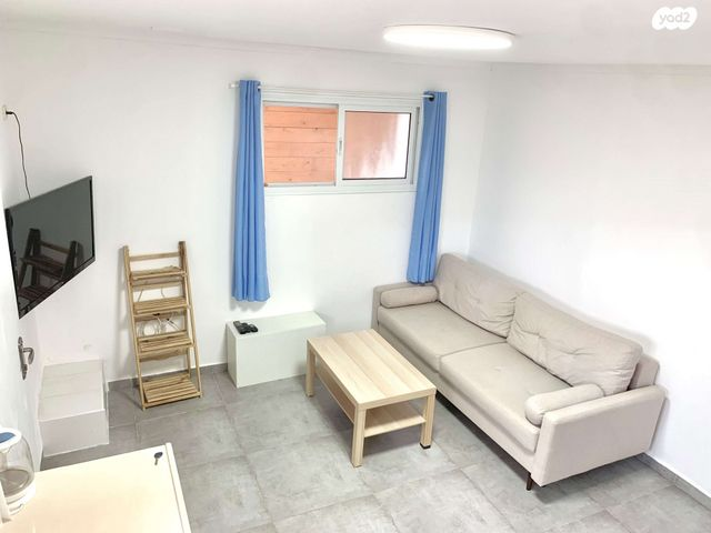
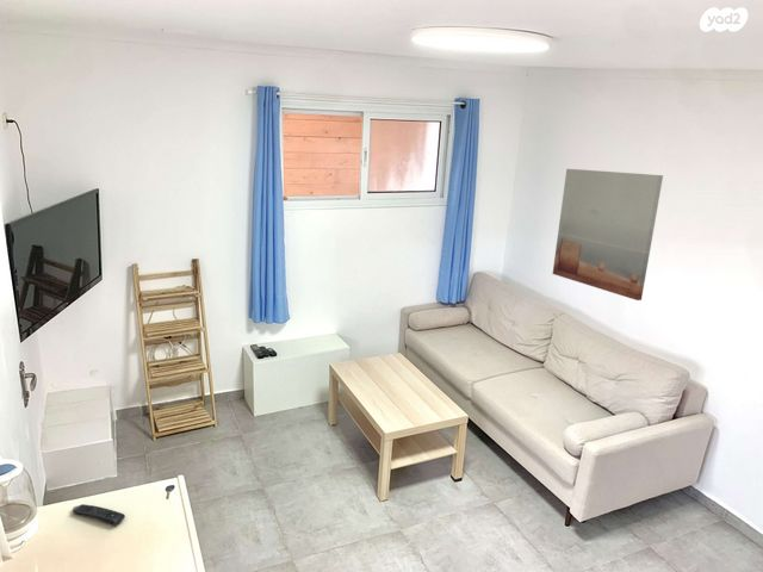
+ remote control (97, 512)
+ wall art (601, 230)
